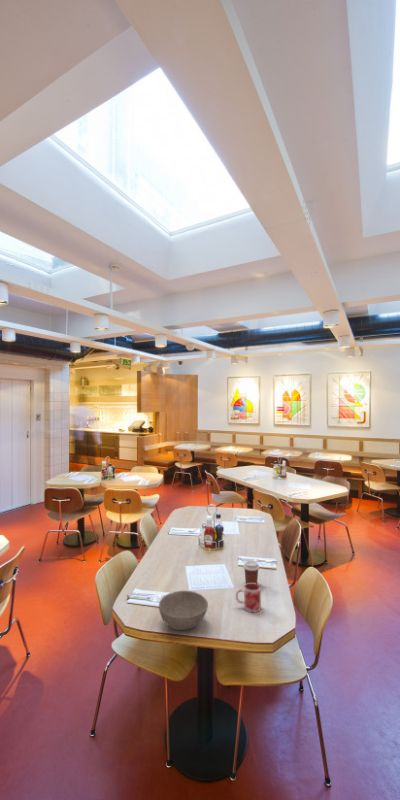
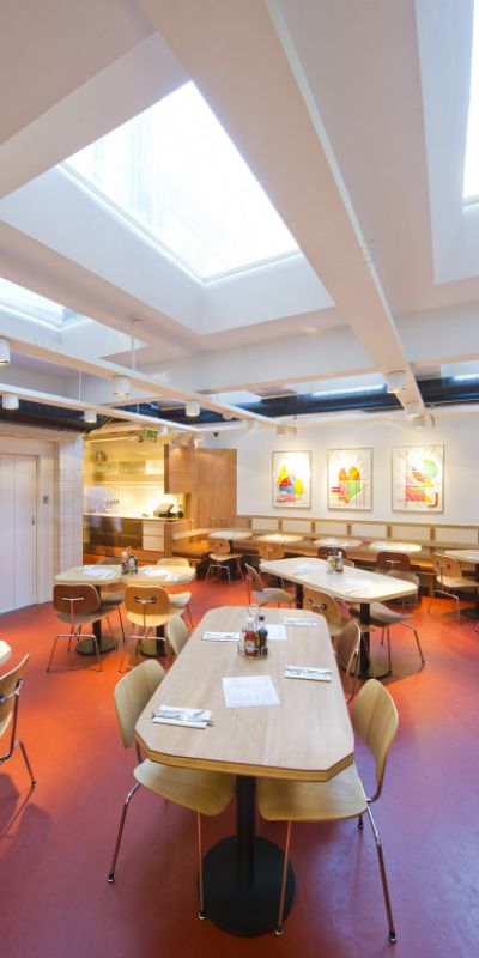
- coffee cup (251, 573)
- bowl (183, 612)
- mug (248, 596)
